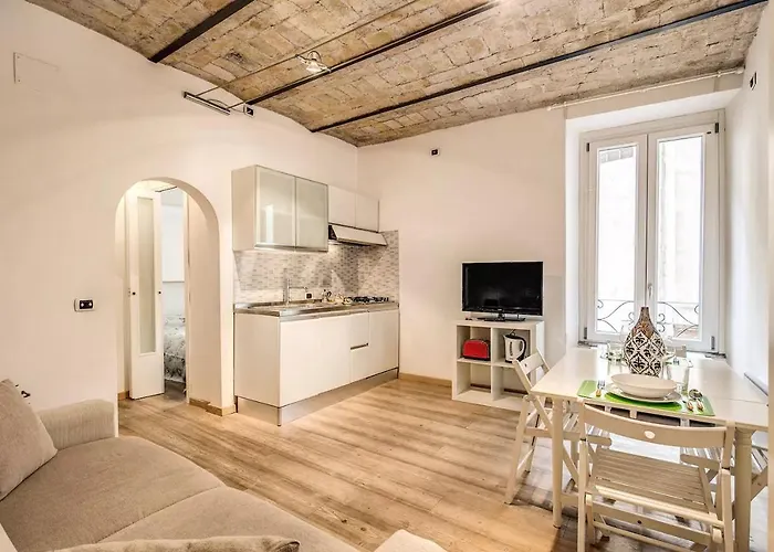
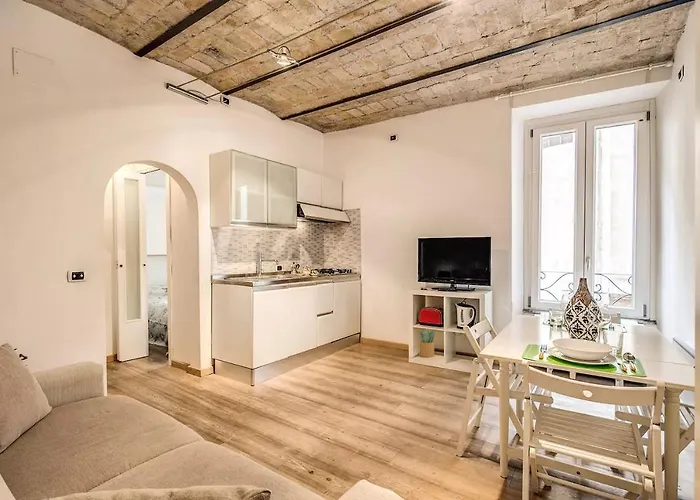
+ potted plant (425, 342)
